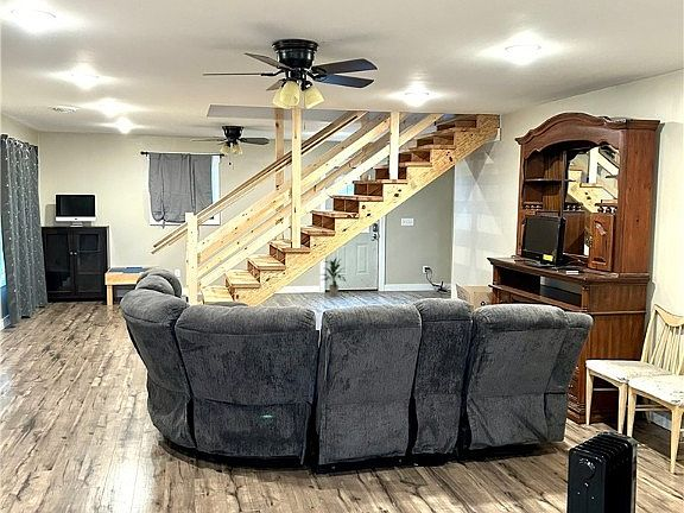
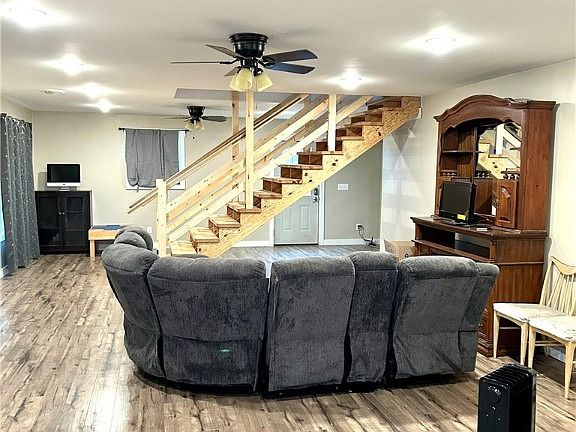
- indoor plant (332, 276)
